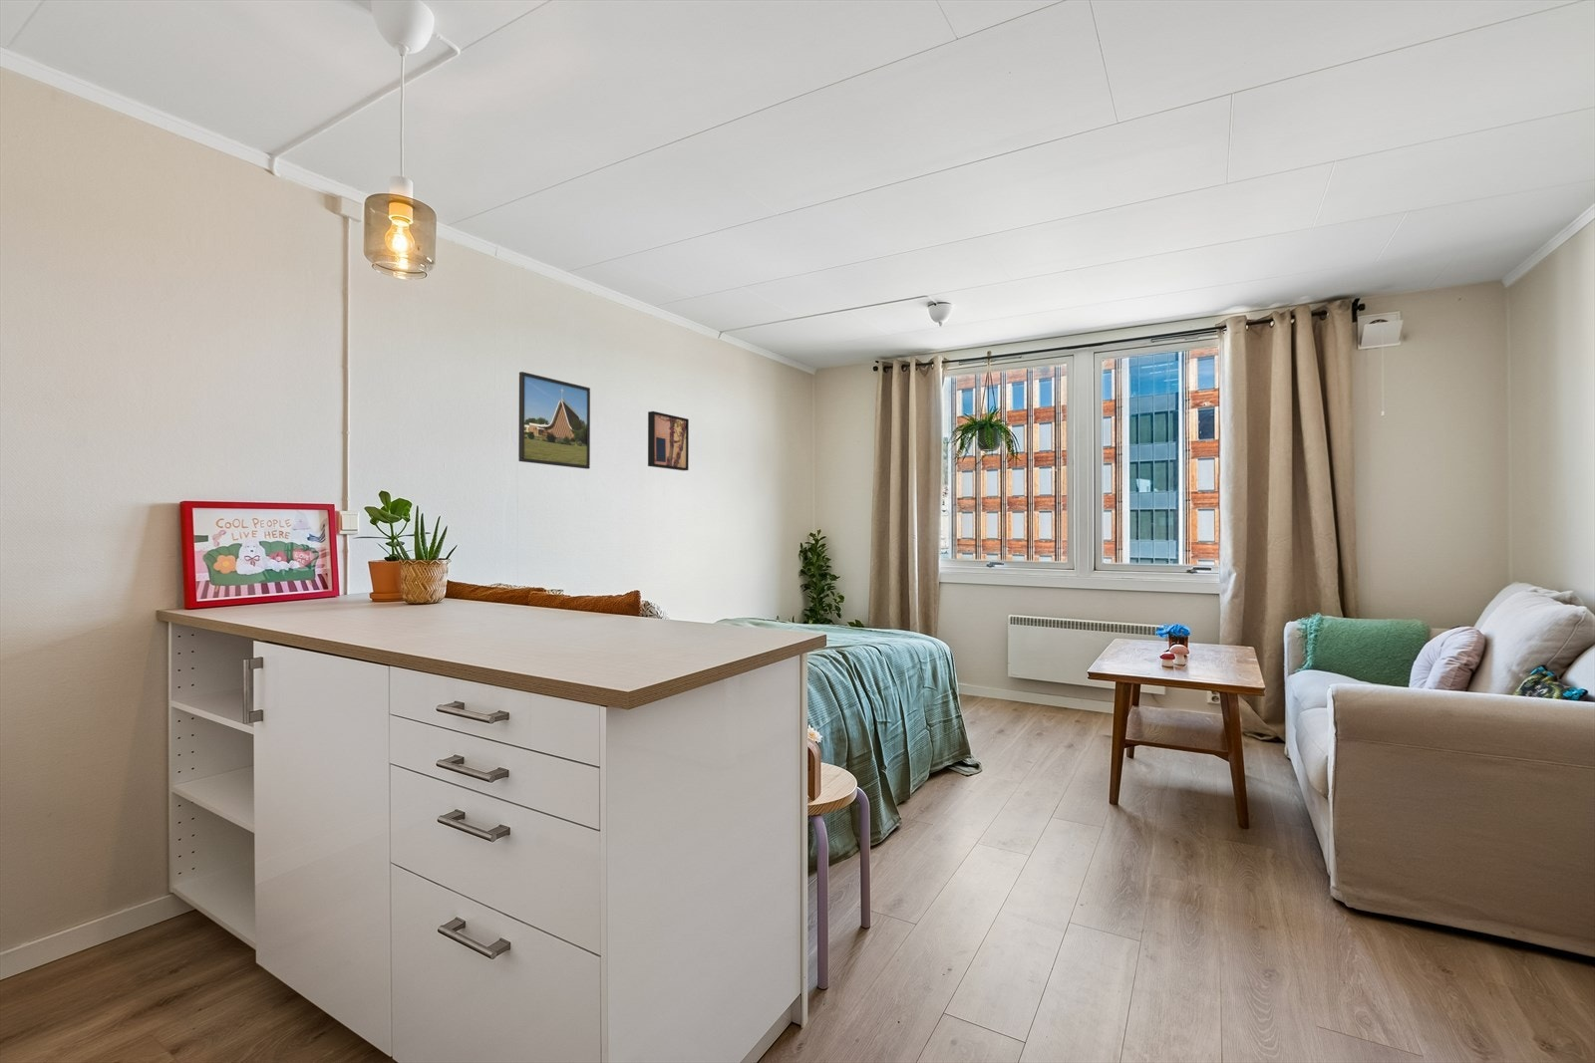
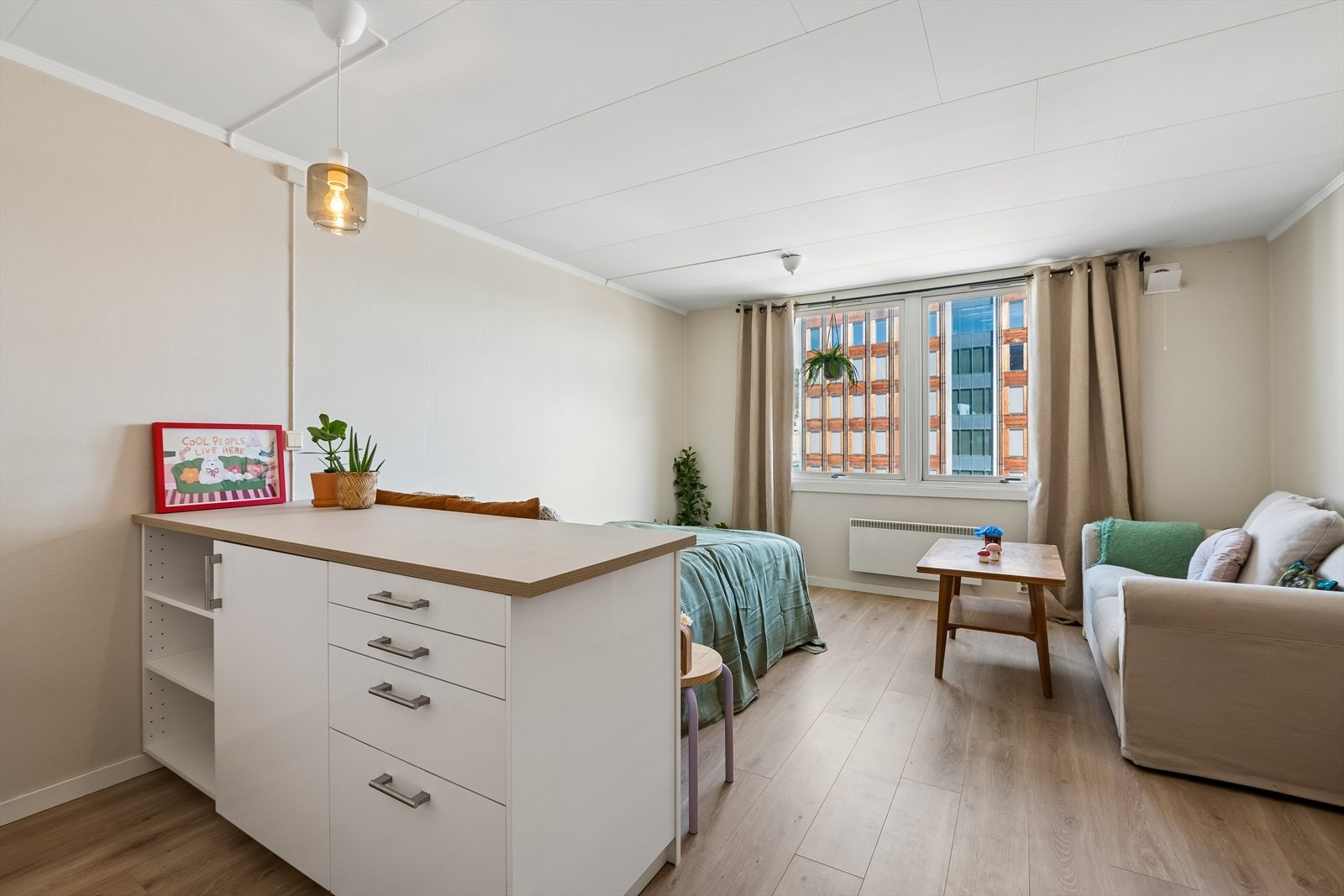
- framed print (555, 422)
- wall art (668, 441)
